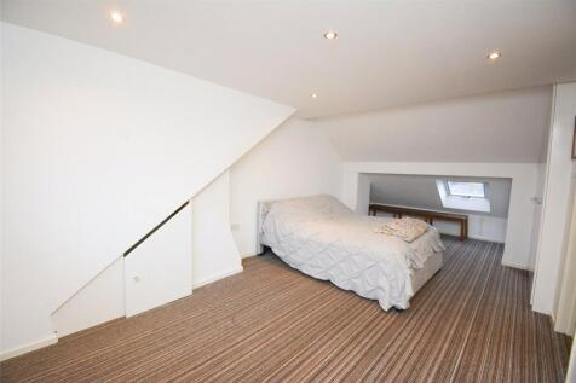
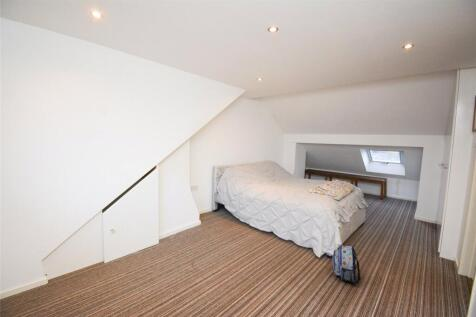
+ backpack (345, 261)
